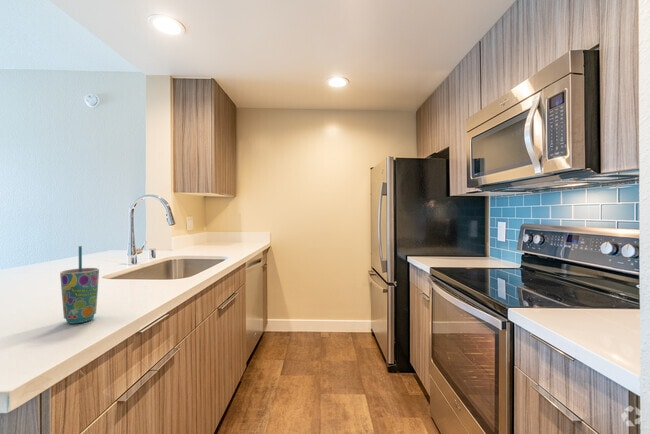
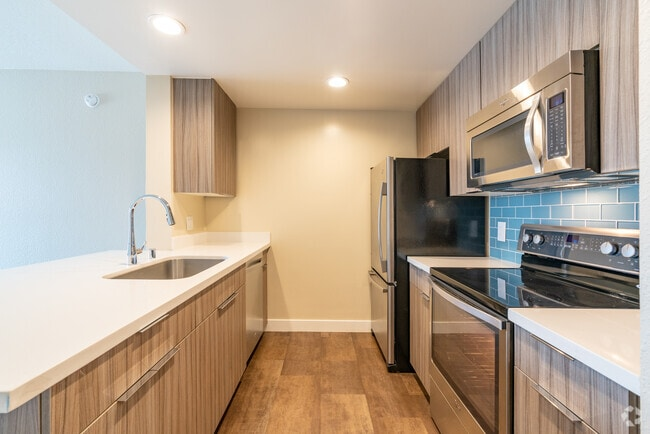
- cup (80, 283)
